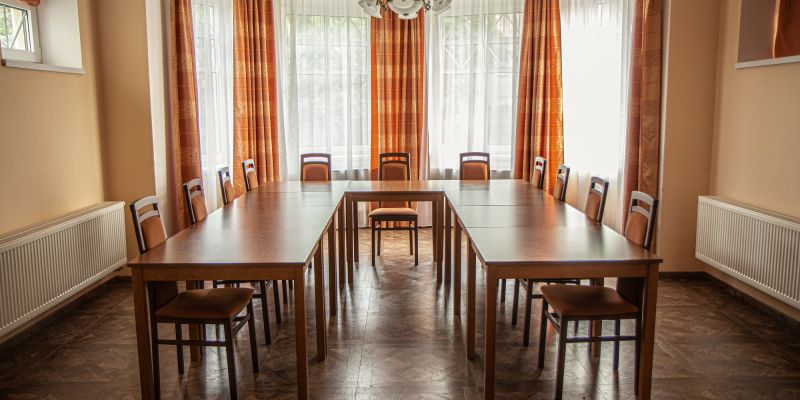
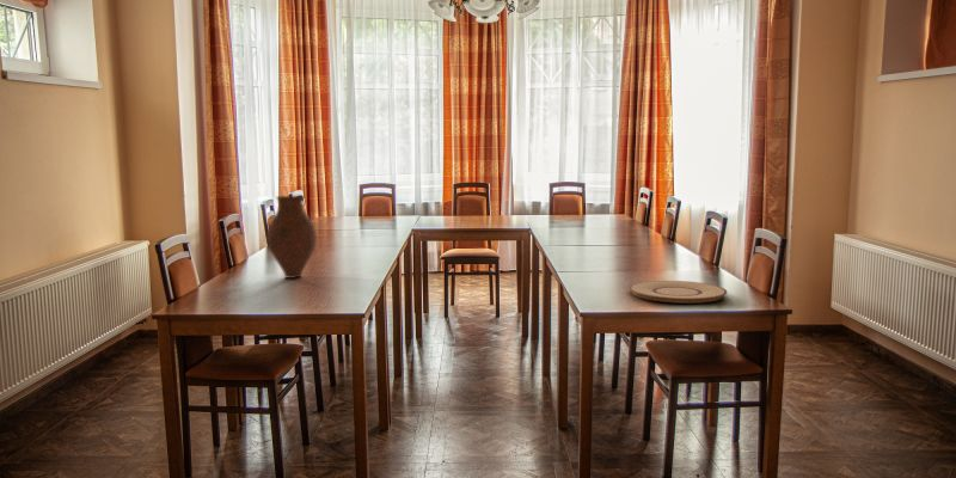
+ plate (676, 292)
+ vase (292, 237)
